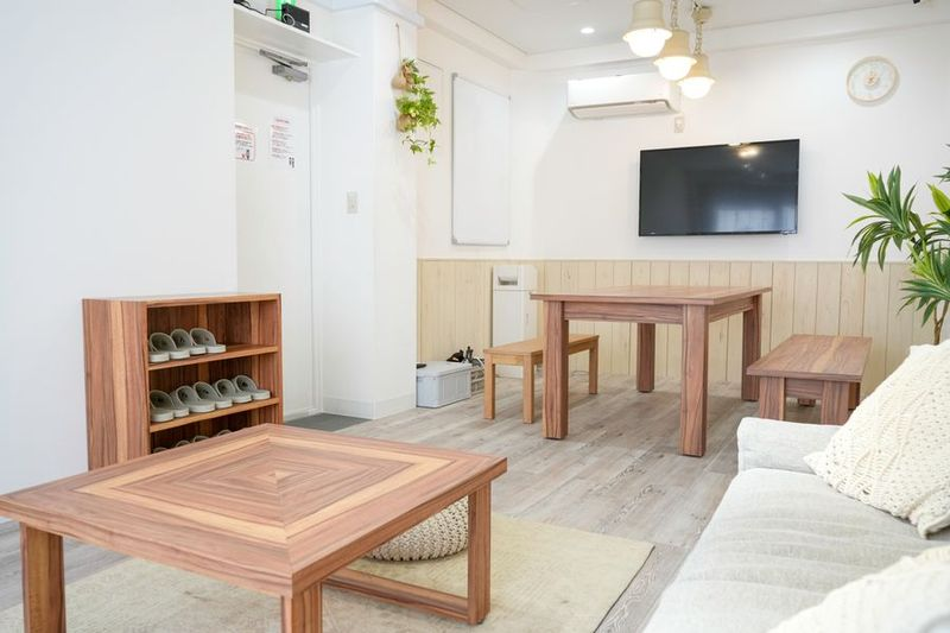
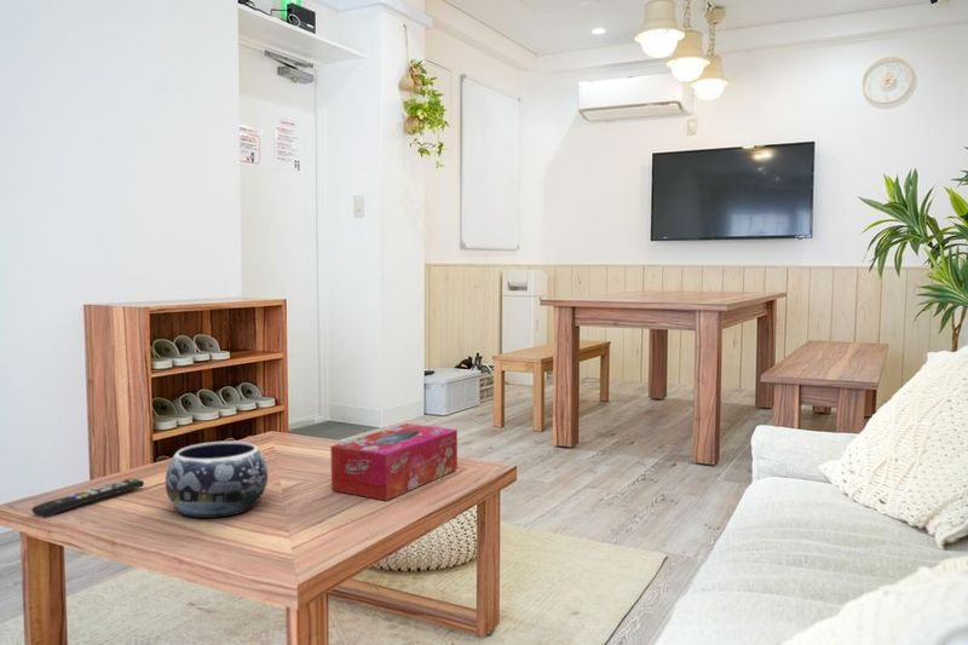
+ remote control (91, 495)
+ tissue box (397, 457)
+ decorative bowl (217, 478)
